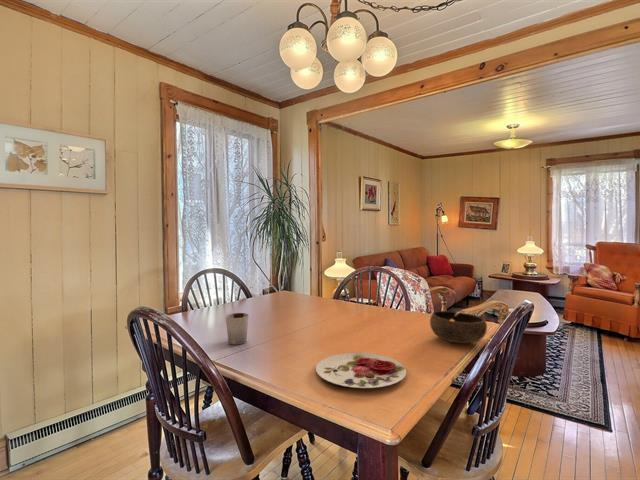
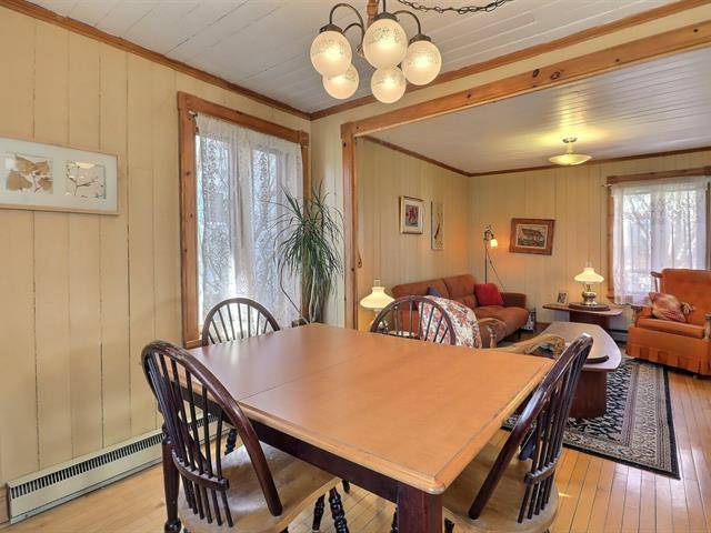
- bowl (457, 327)
- cup (235, 327)
- plate (360, 367)
